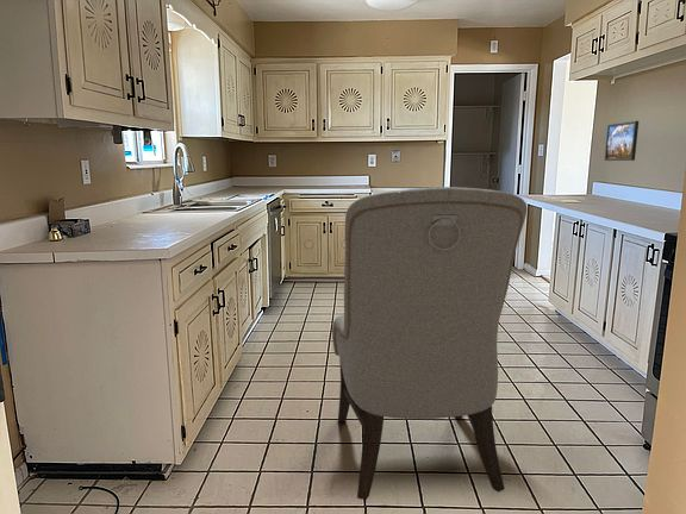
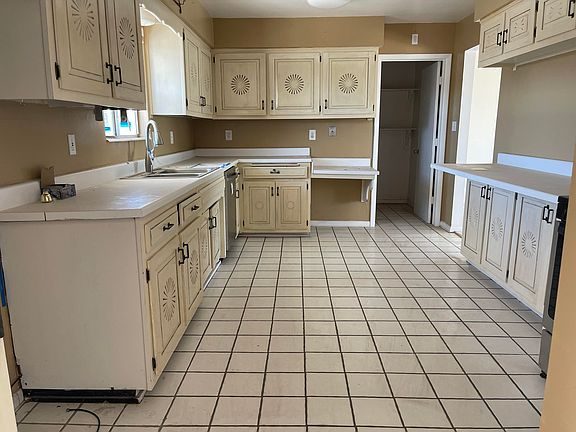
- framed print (620, 142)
- chair (418, 325)
